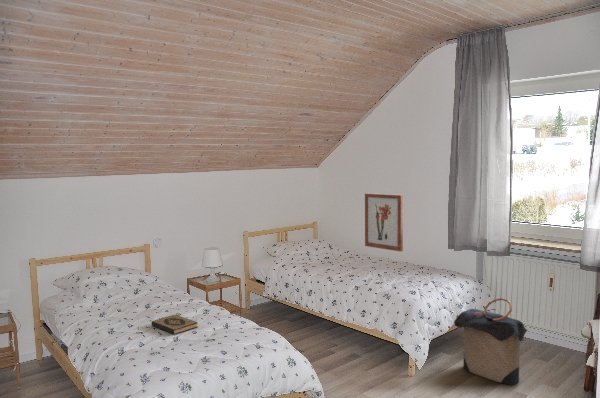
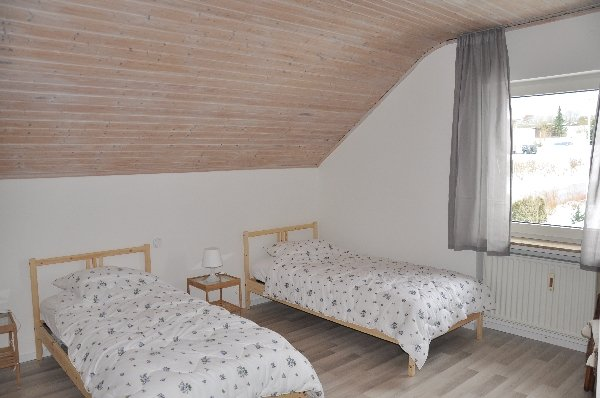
- hardback book (174, 324)
- laundry hamper (489, 336)
- wall art (383, 221)
